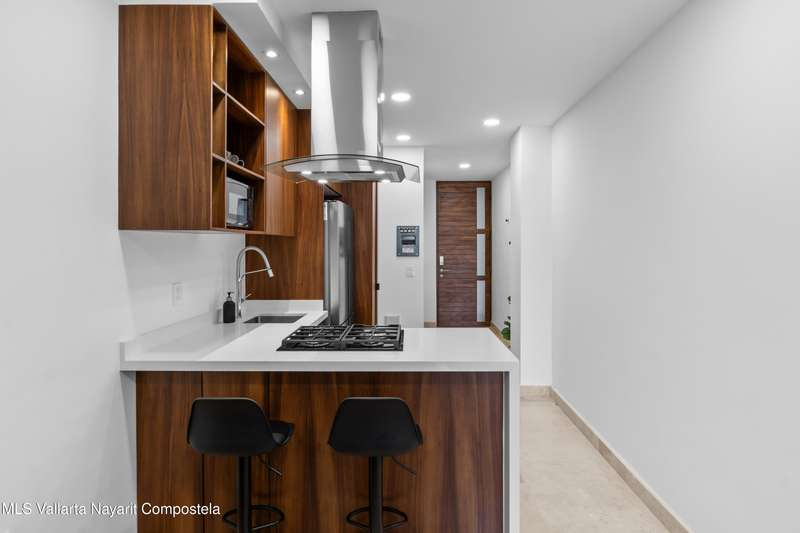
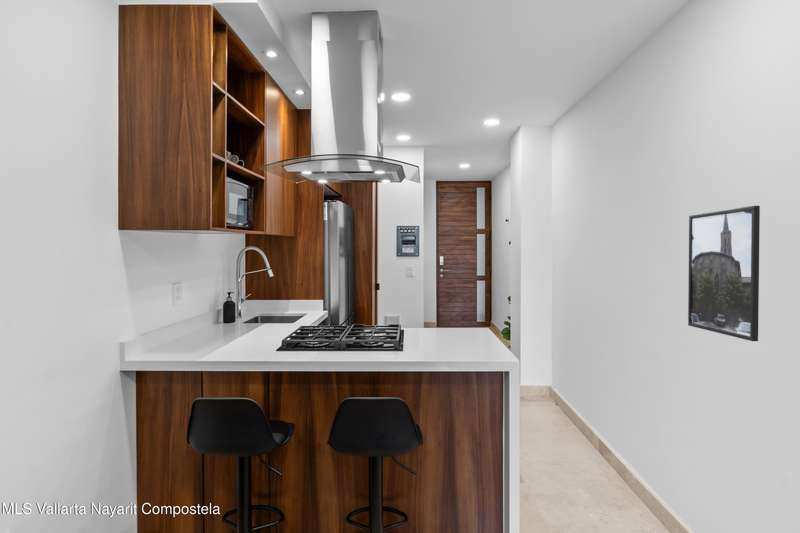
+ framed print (720, 272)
